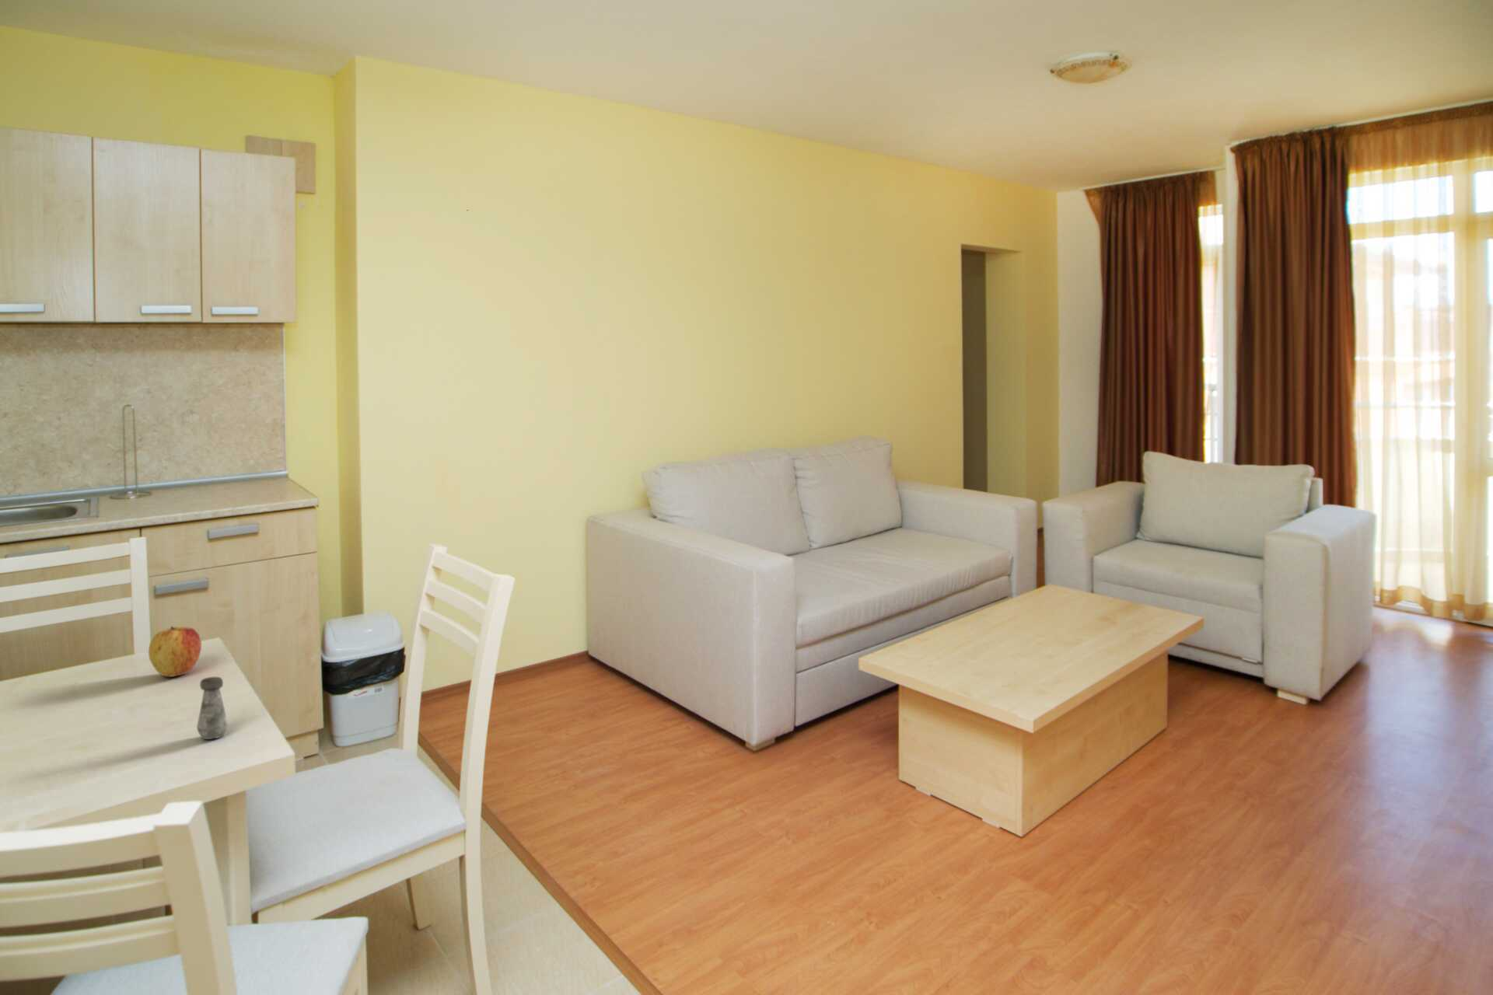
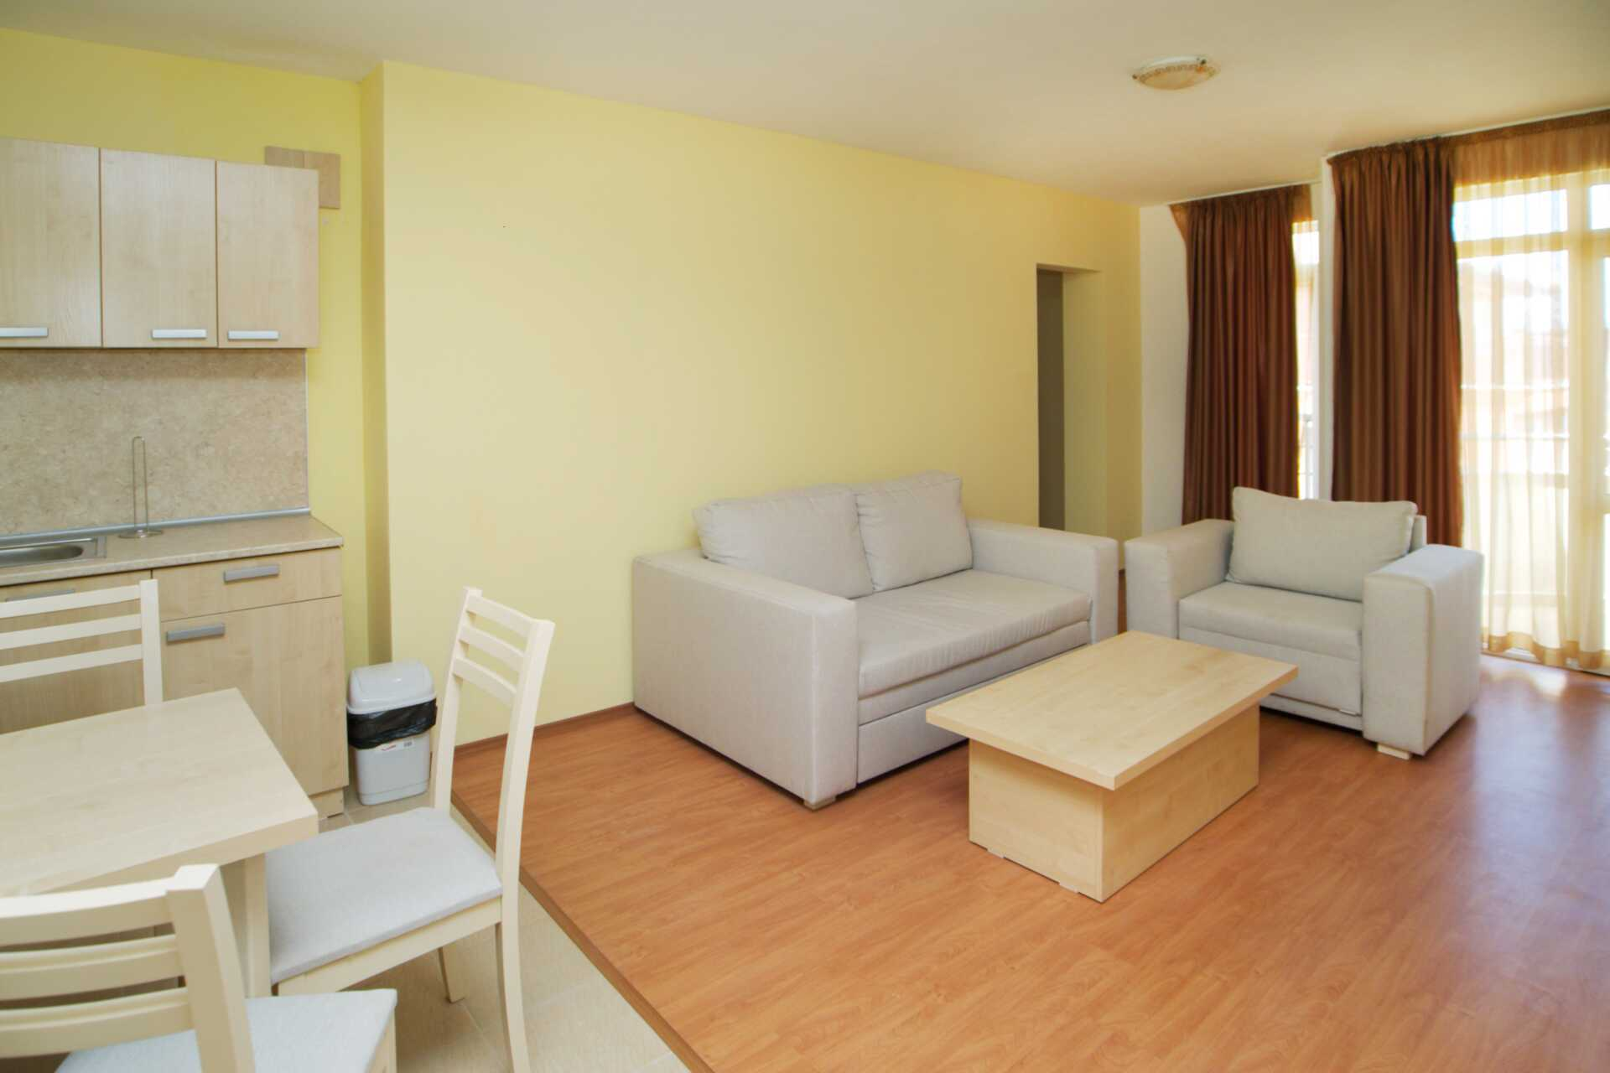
- apple (176, 650)
- salt shaker (211, 706)
